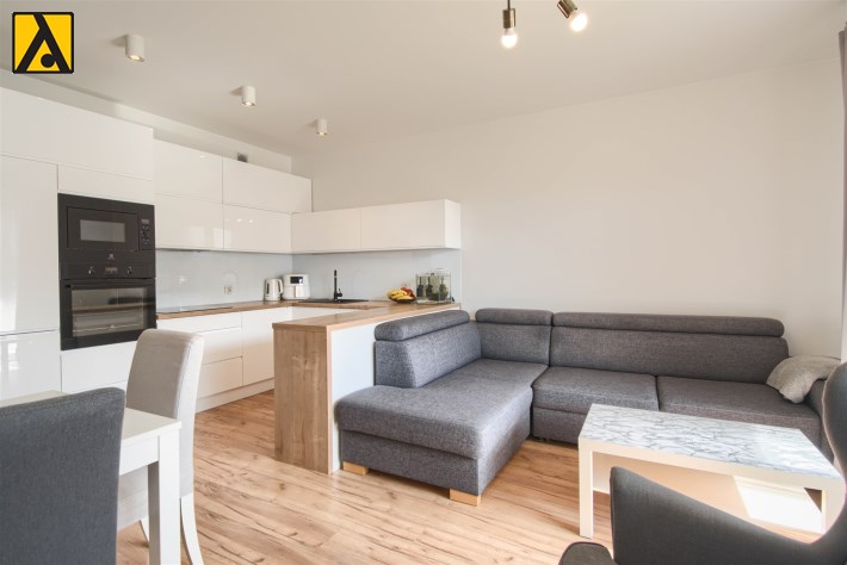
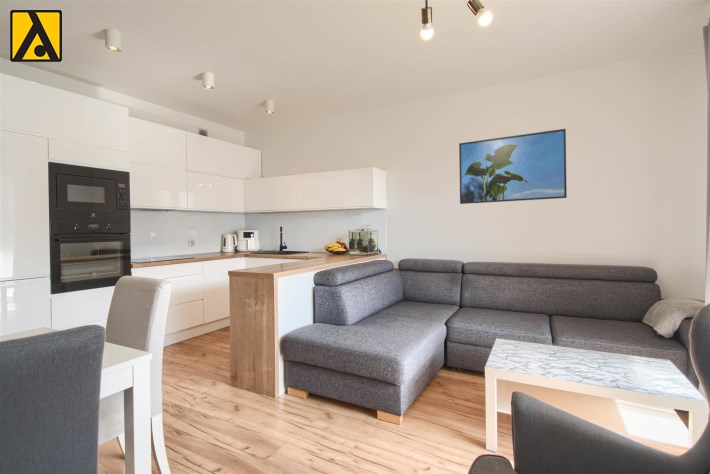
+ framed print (509, 168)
